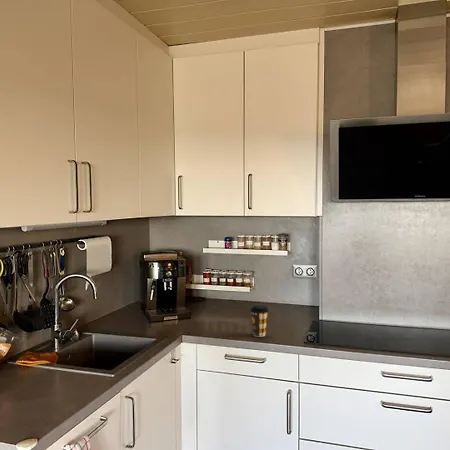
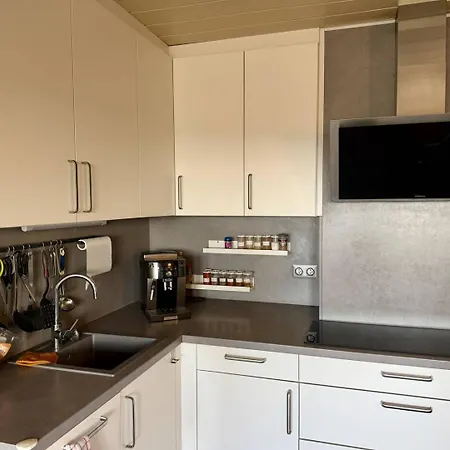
- coffee cup (259, 320)
